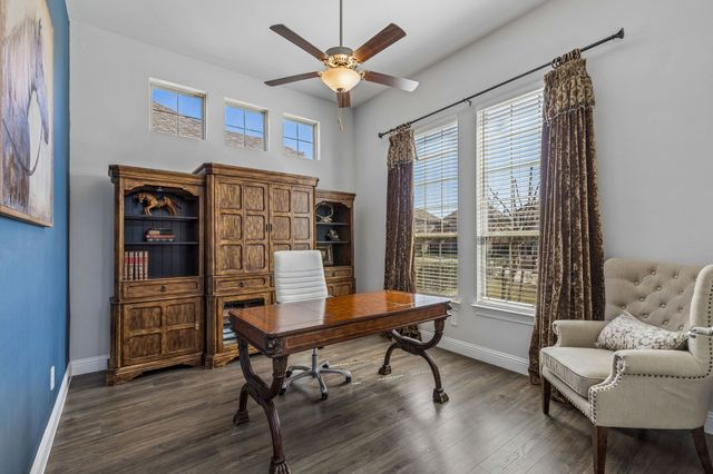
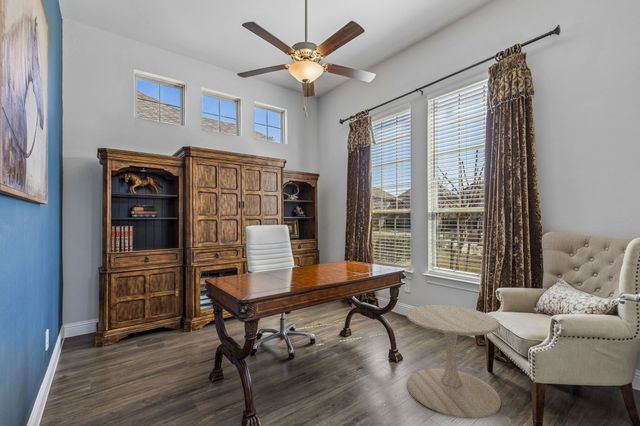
+ side table (451, 353)
